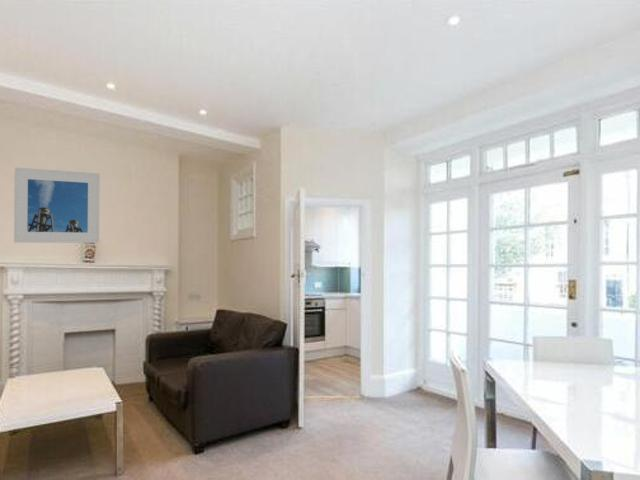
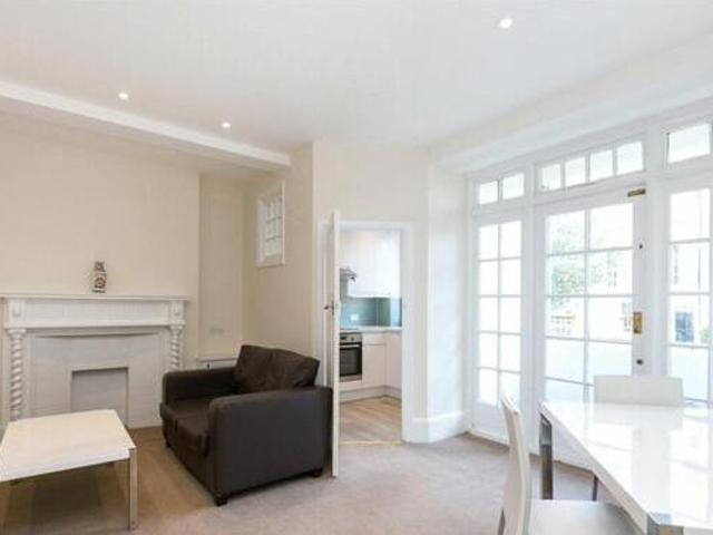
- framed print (58, 206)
